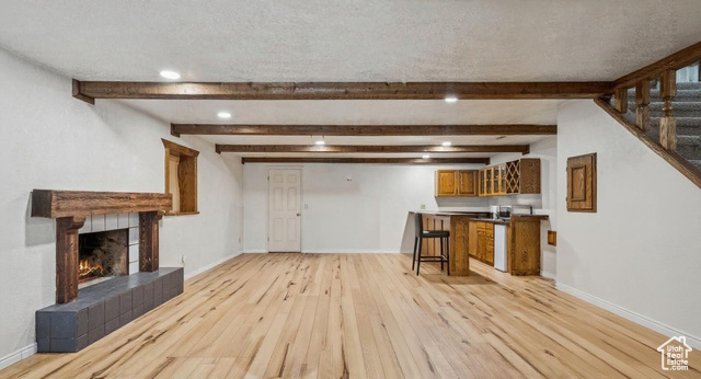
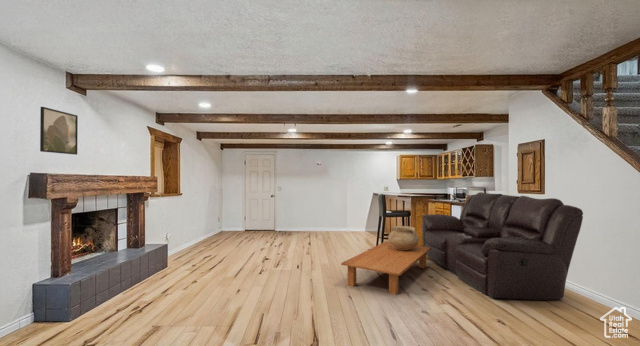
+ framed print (60, 132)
+ ceramic pot (403, 238)
+ coffee table (390, 264)
+ sofa (483, 233)
